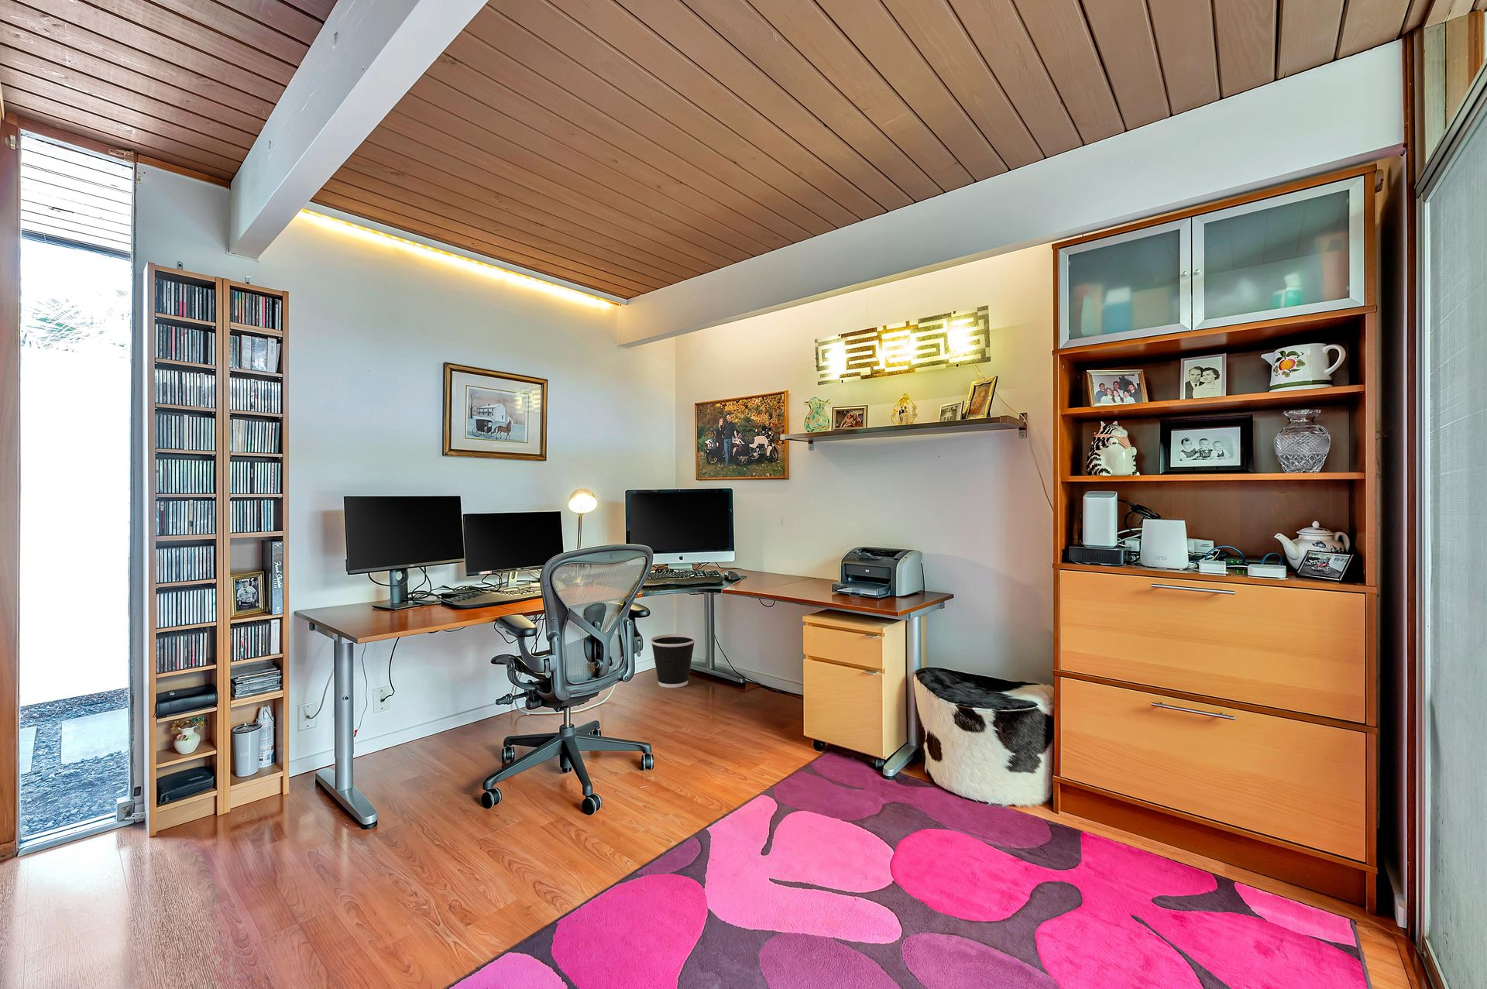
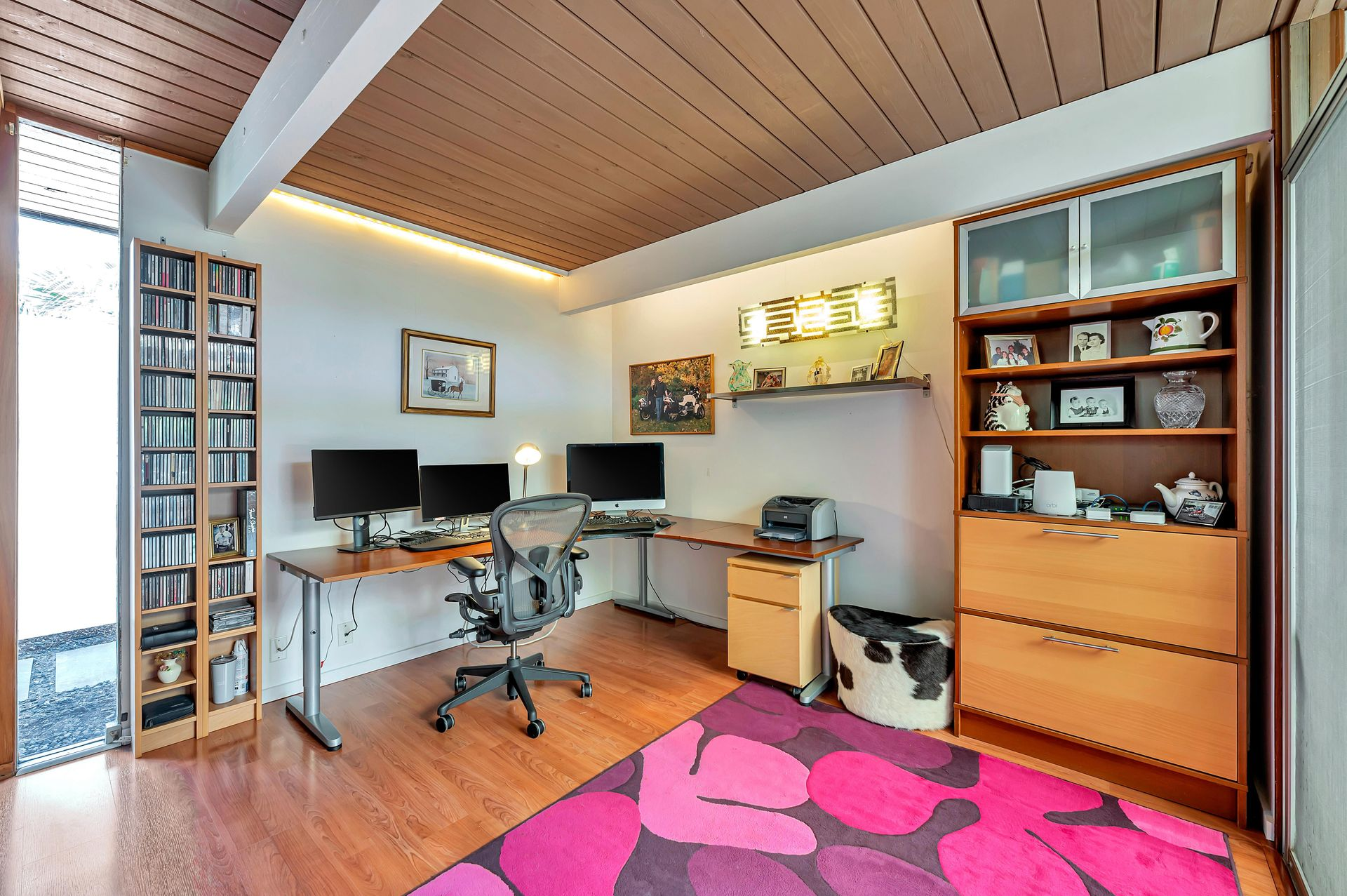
- wastebasket (673, 661)
